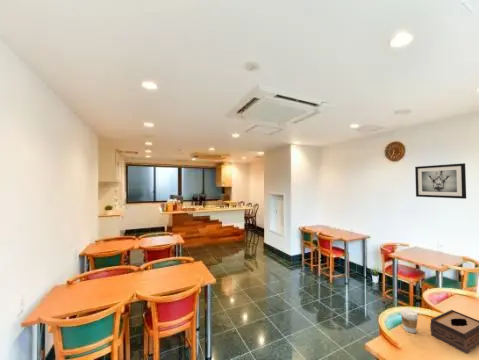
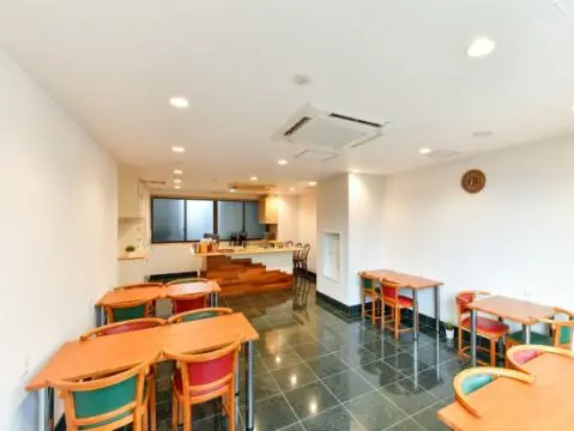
- wall art (438, 181)
- tissue box (458, 329)
- coffee cup (409, 320)
